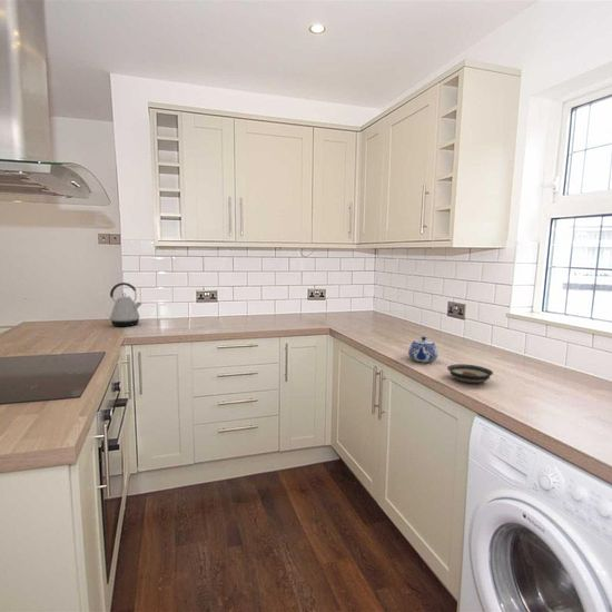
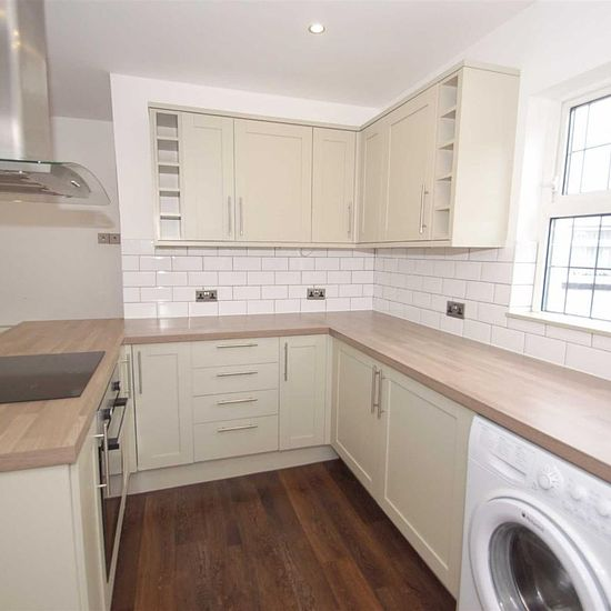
- kettle (125, 304)
- teapot (423, 348)
- saucer (468, 374)
